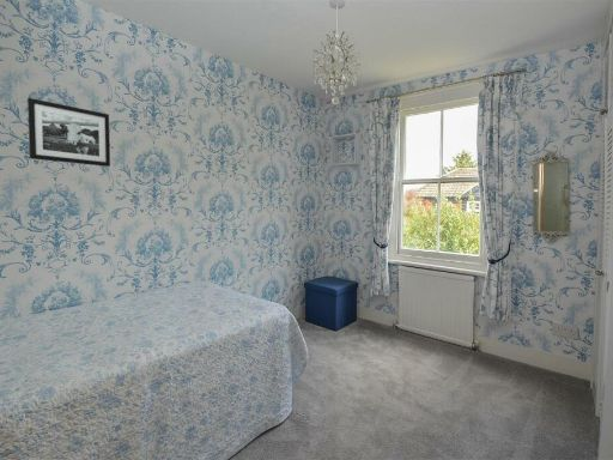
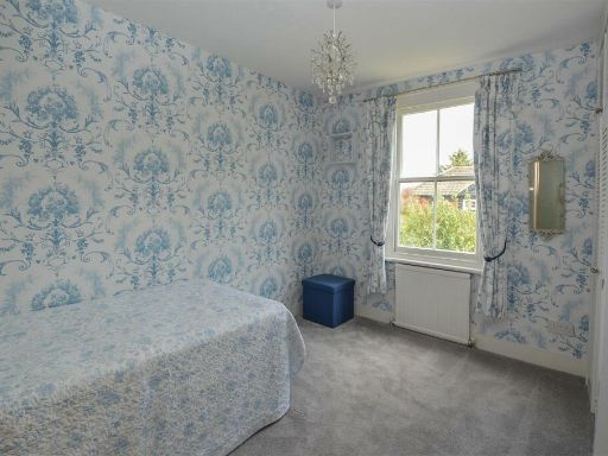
- picture frame (72, 134)
